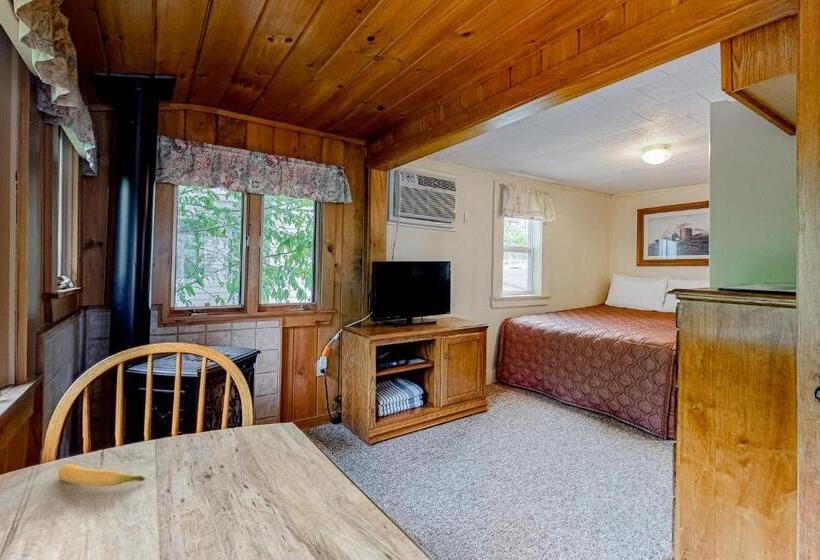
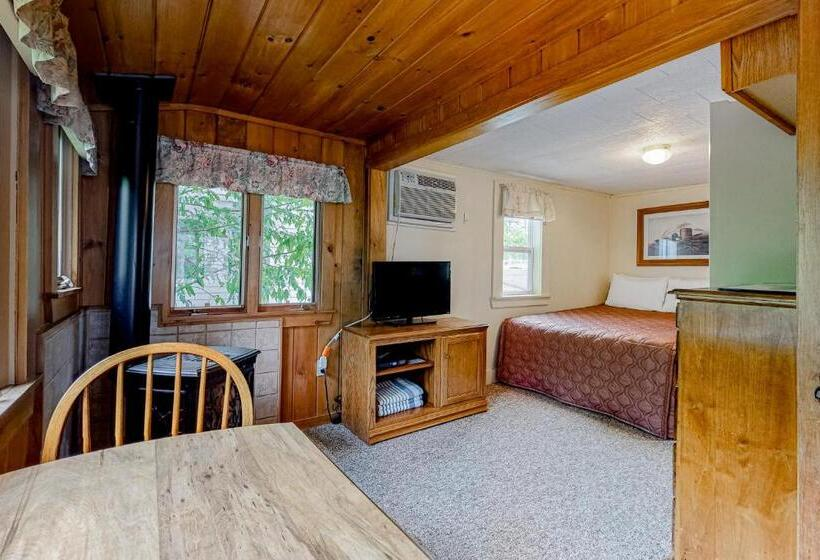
- banana (94, 472)
